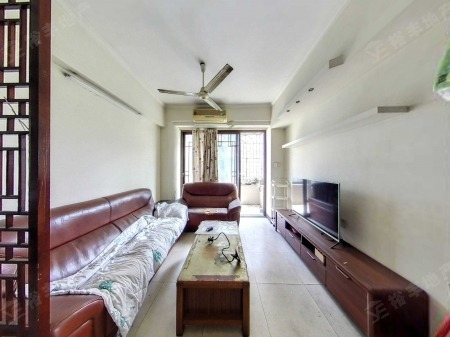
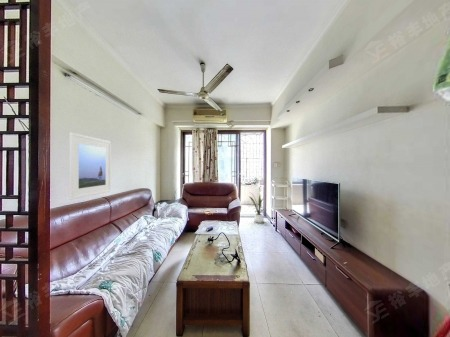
+ house plant (257, 206)
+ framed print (93, 166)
